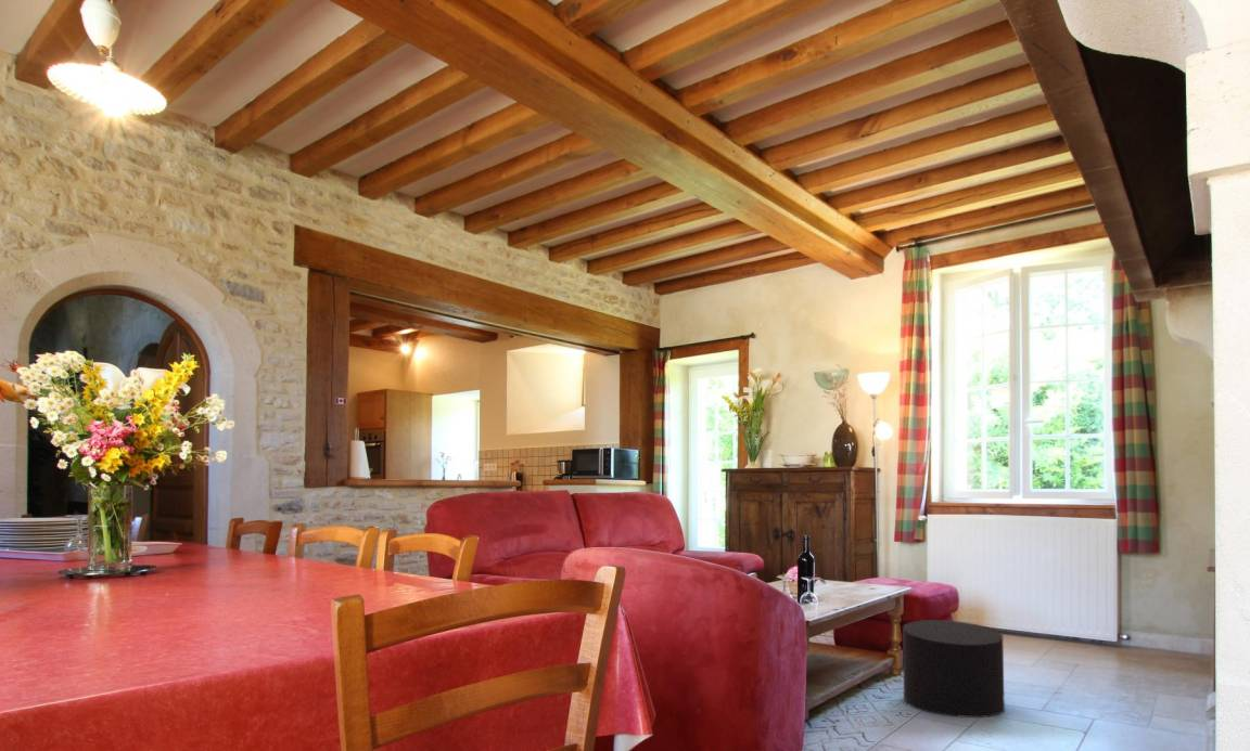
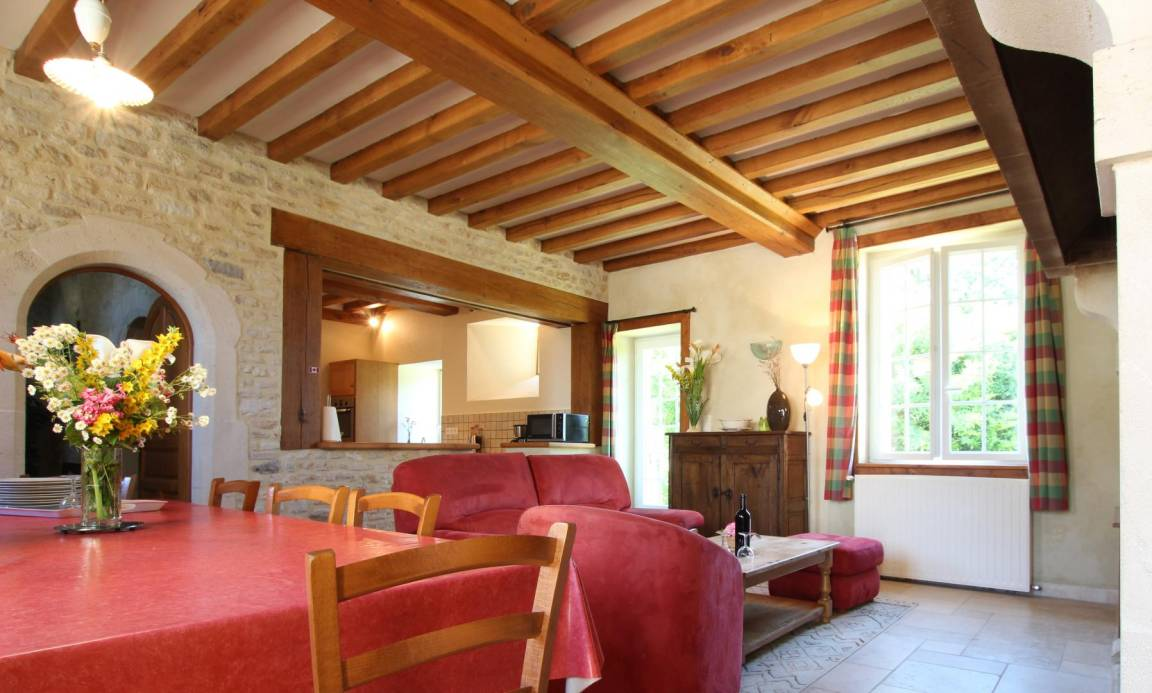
- stool (952, 666)
